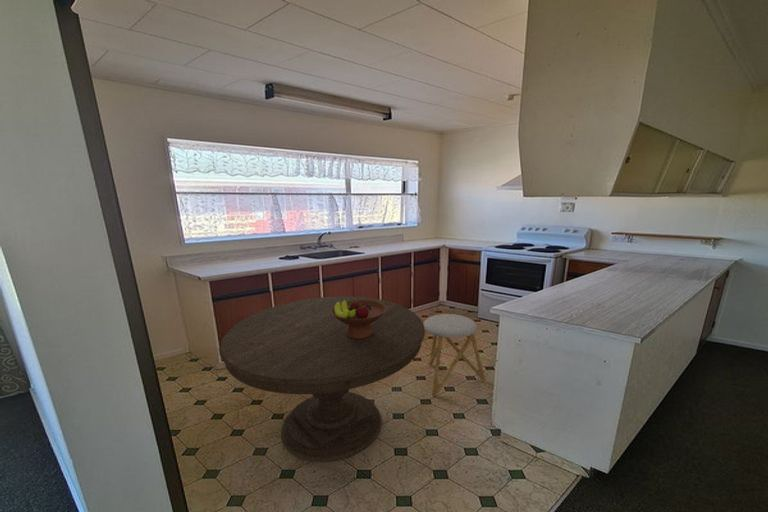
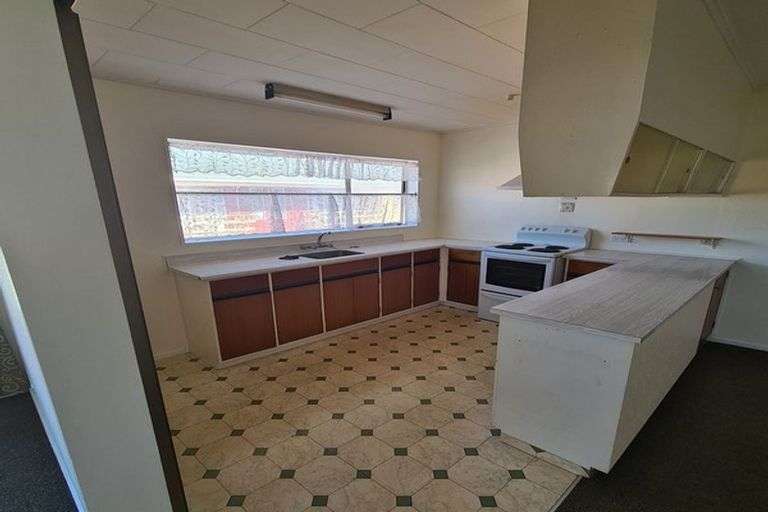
- fruit bowl (359, 316)
- dining table (329, 376)
- stool (451, 345)
